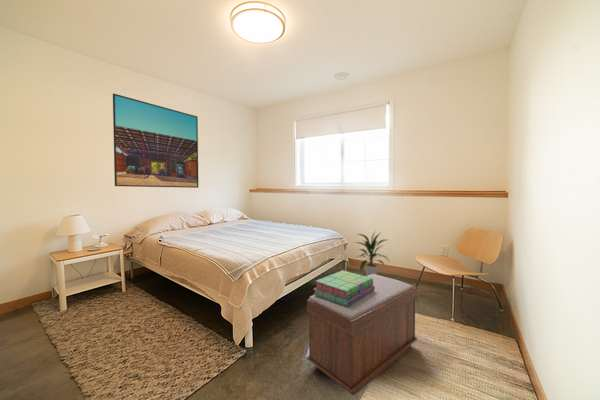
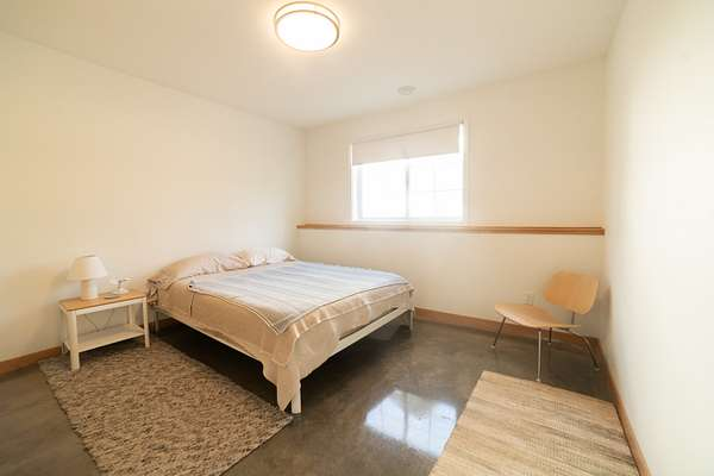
- indoor plant (370, 254)
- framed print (161, 146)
- bench (364, 322)
- stack of books (344, 285)
